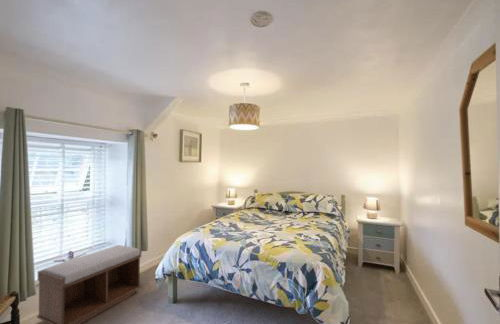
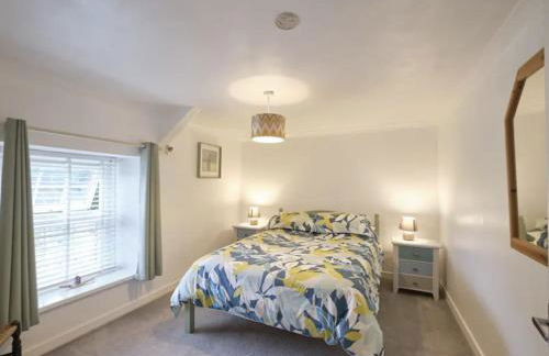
- bench (95, 281)
